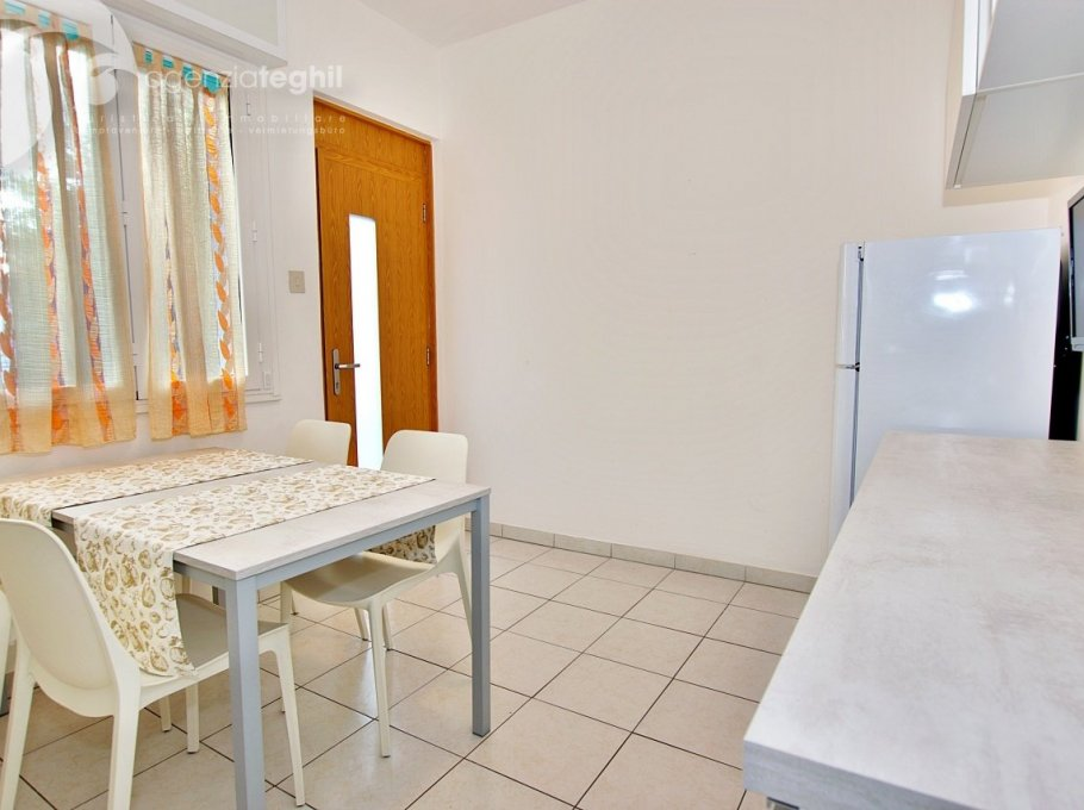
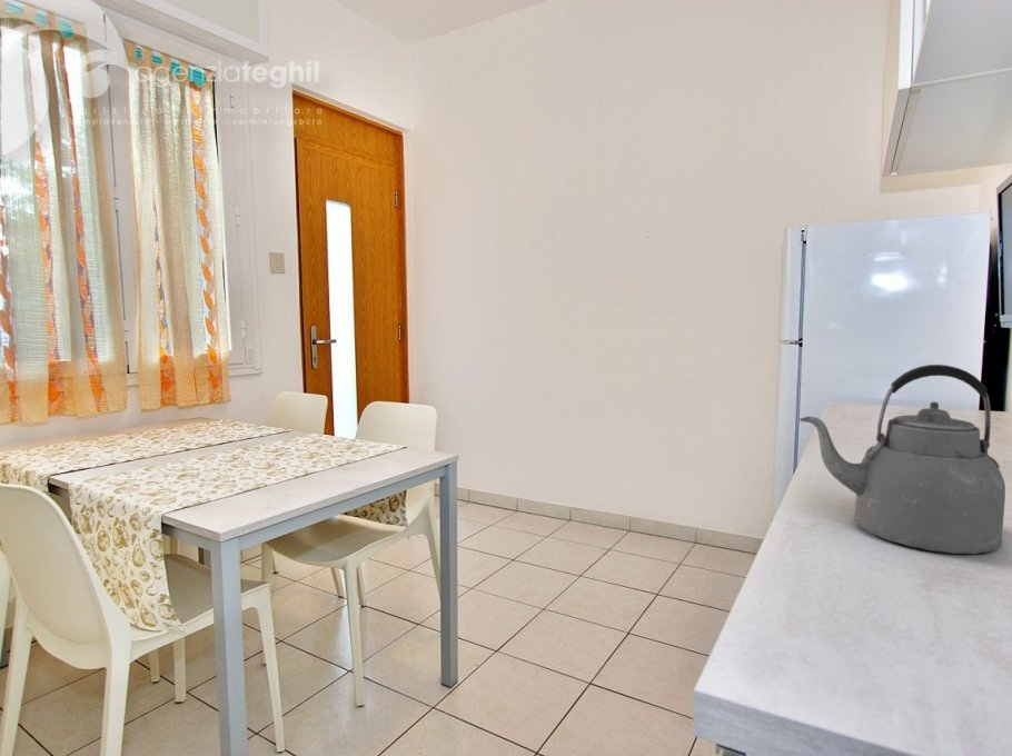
+ kettle (896, 447)
